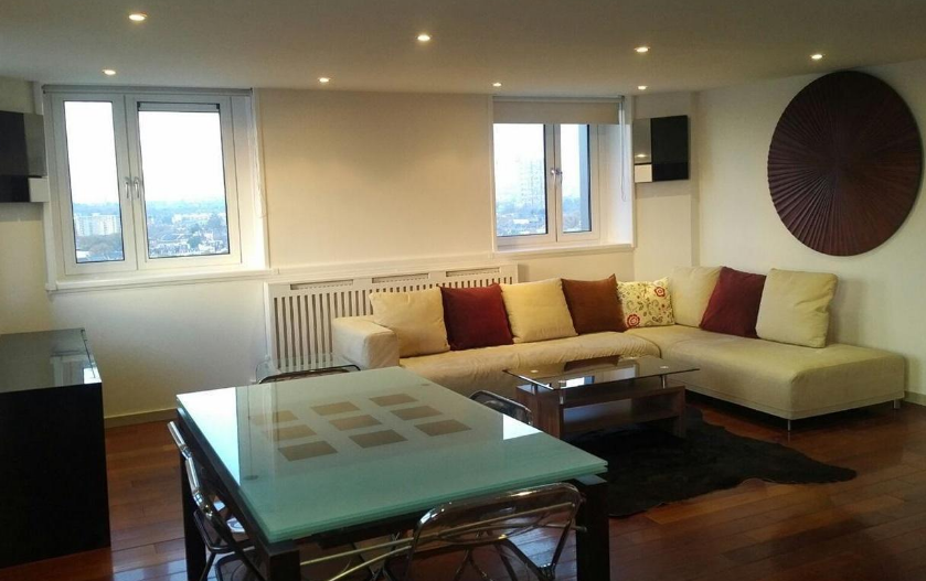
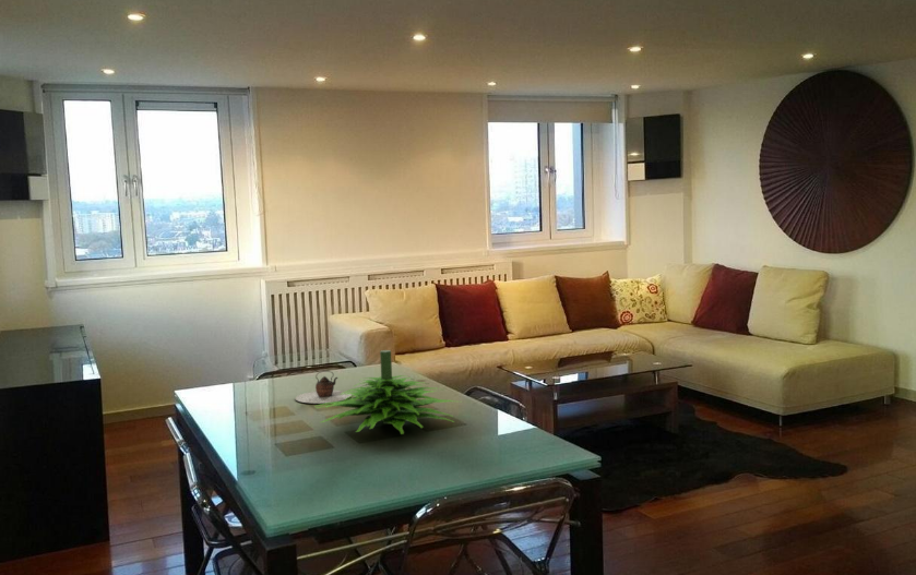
+ plant (386, 386)
+ teapot (322, 384)
